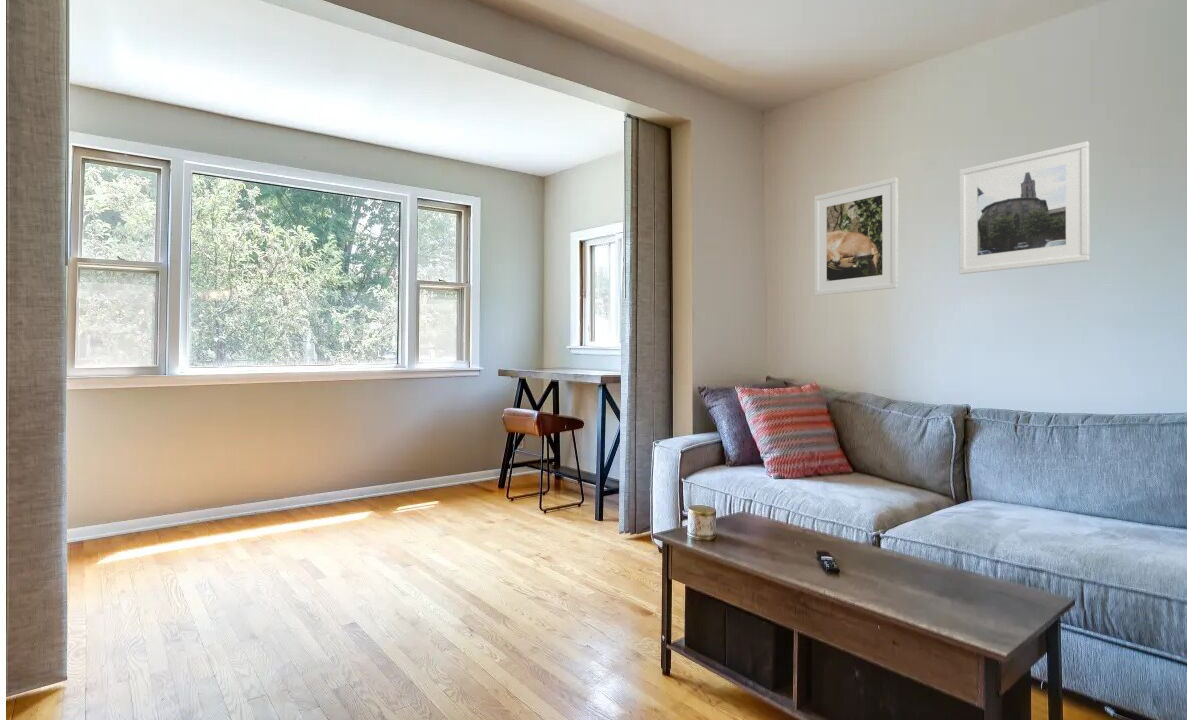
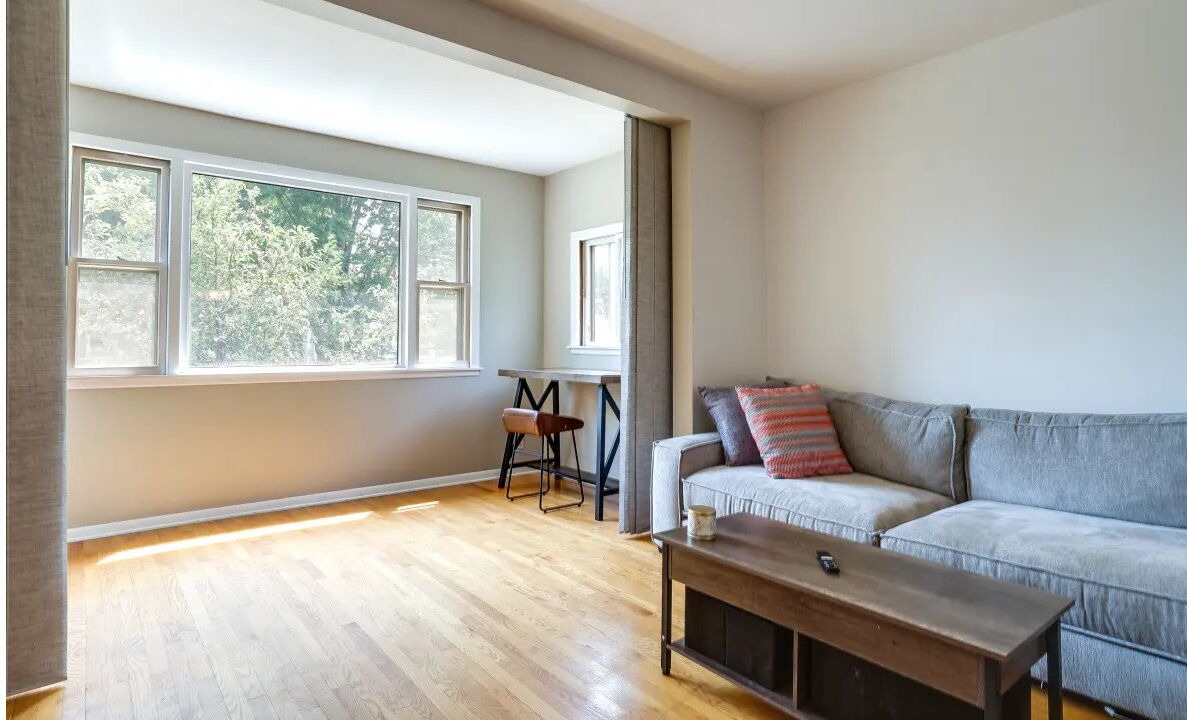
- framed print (854, 239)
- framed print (1019, 212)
